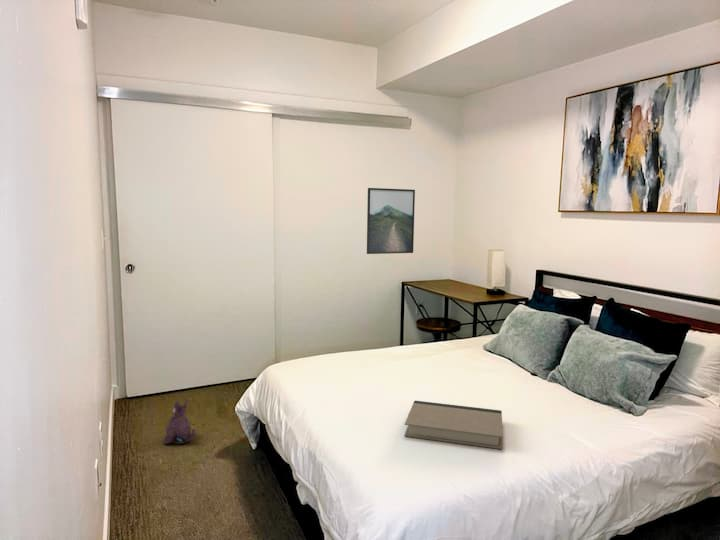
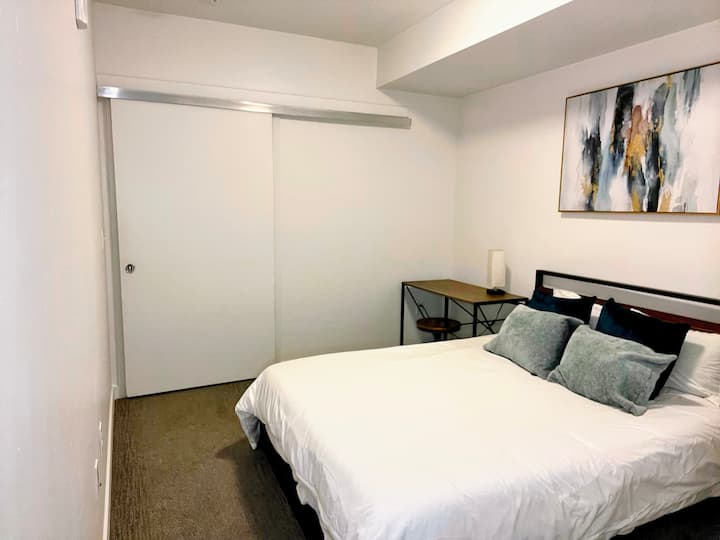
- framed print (391, 221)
- book (454, 422)
- plush toy (183, 420)
